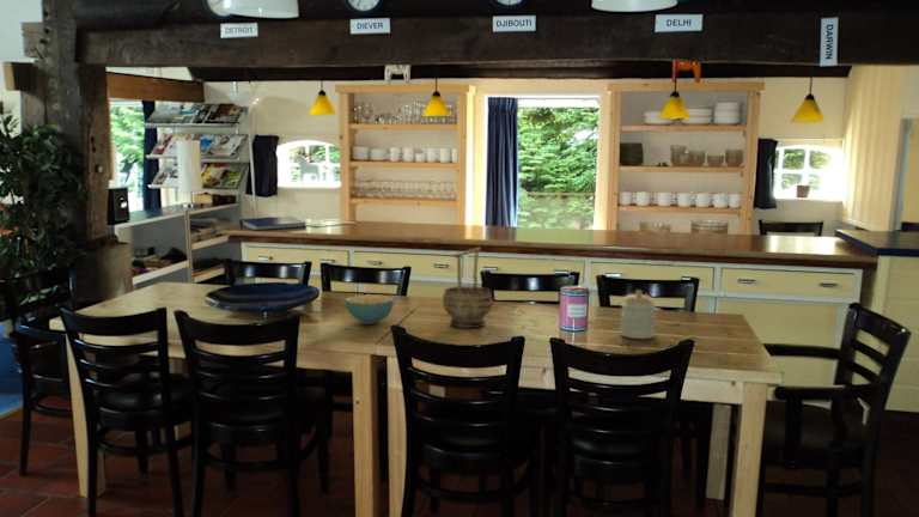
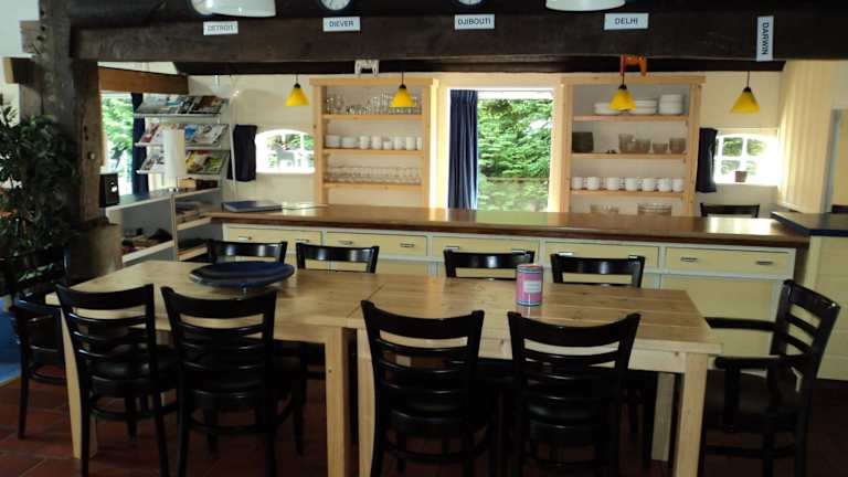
- decorative bowl (467, 287)
- jar (638, 312)
- cereal bowl (370, 310)
